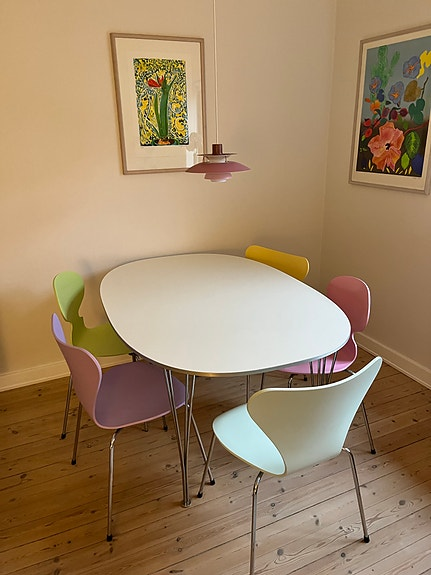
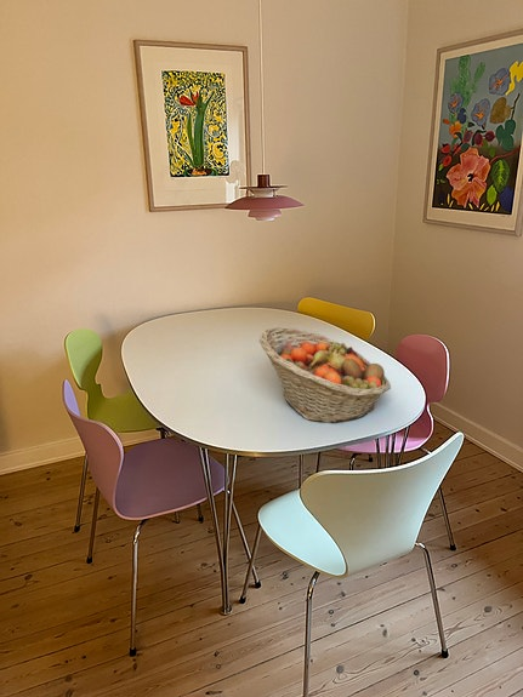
+ fruit basket (323, 369)
